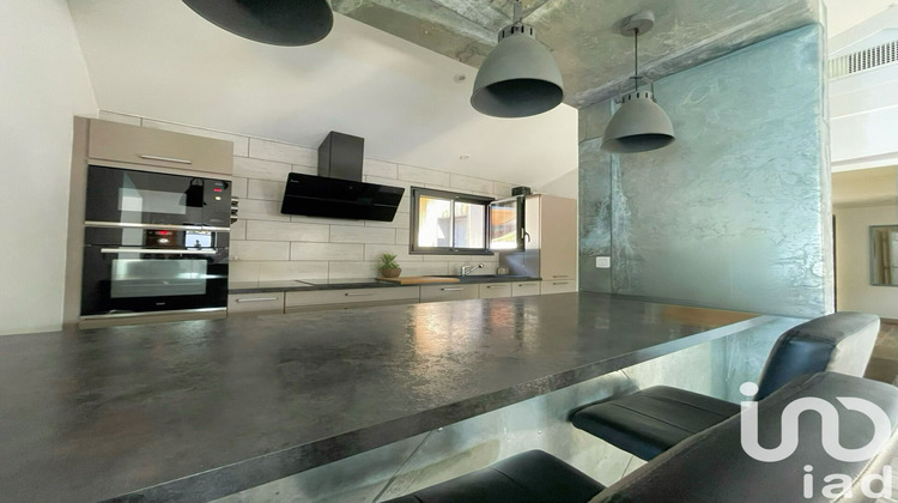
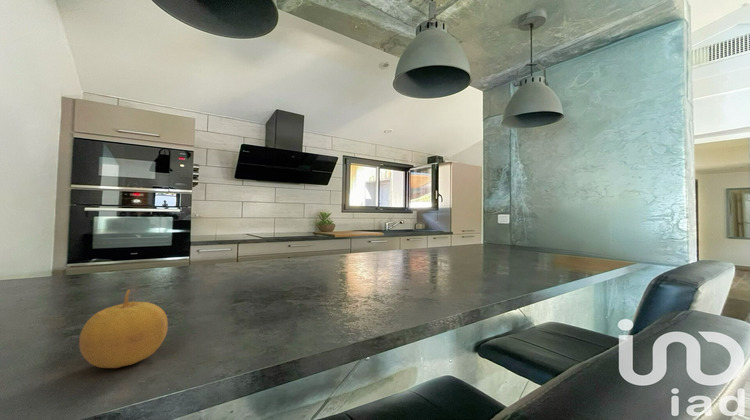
+ fruit (127, 325)
